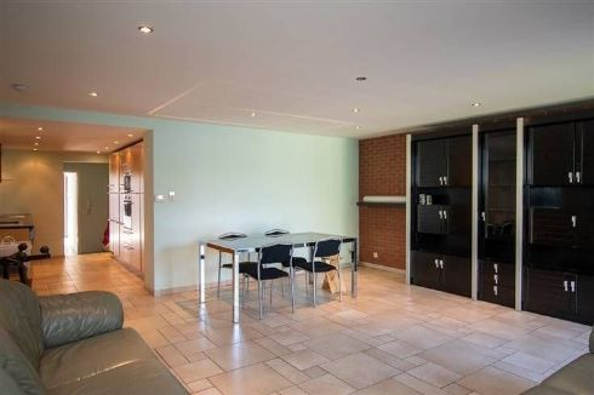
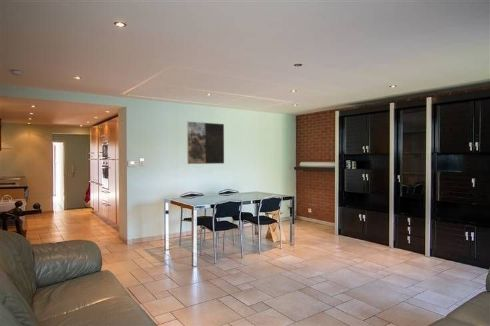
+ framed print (206, 143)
